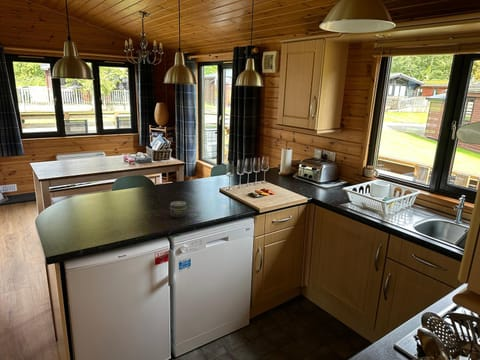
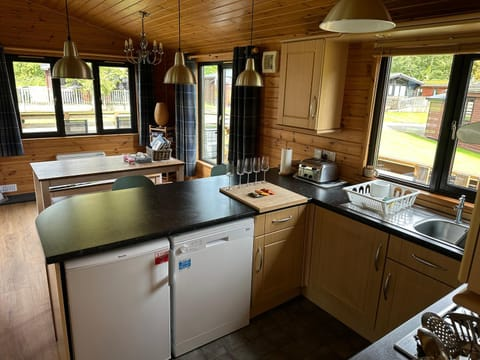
- jar (178, 209)
